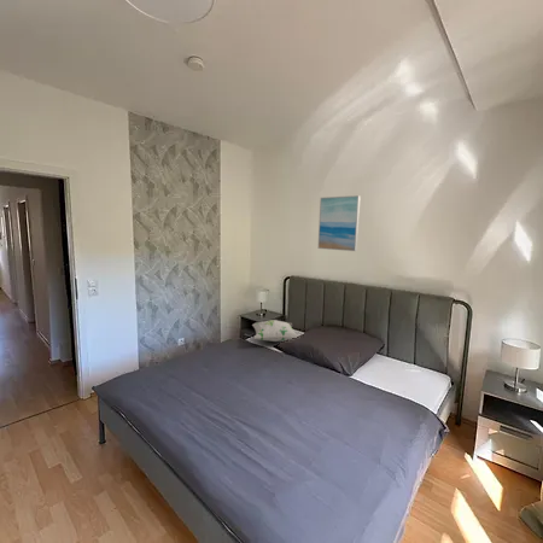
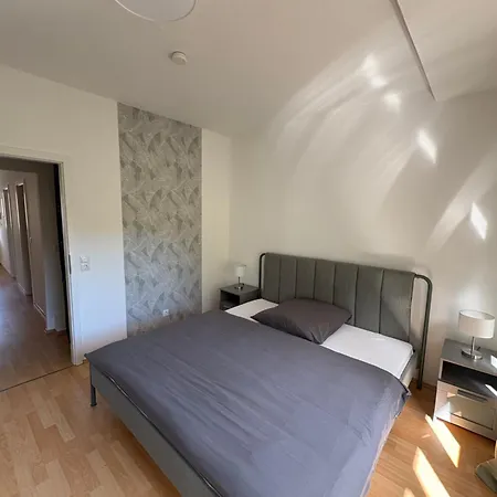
- wall art (338, 223)
- decorative pillow (274, 329)
